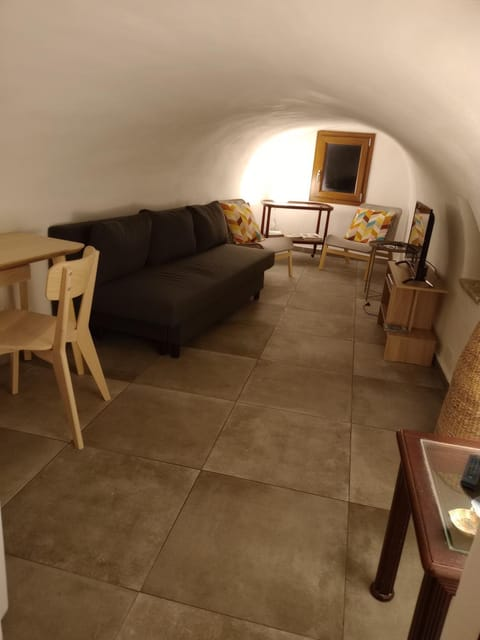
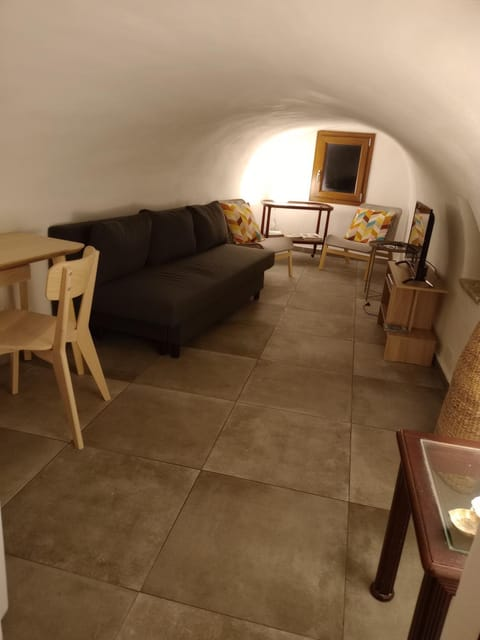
- remote control (472, 469)
